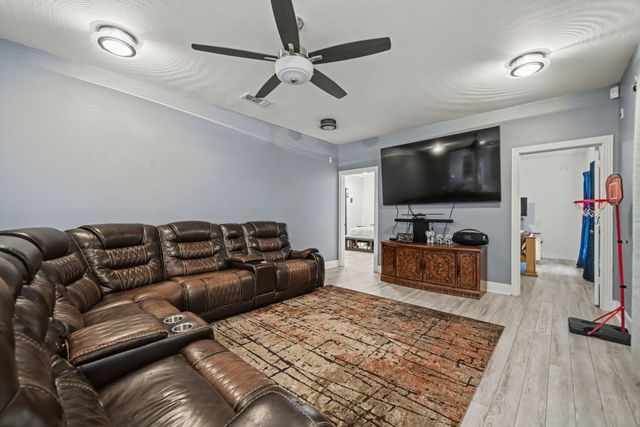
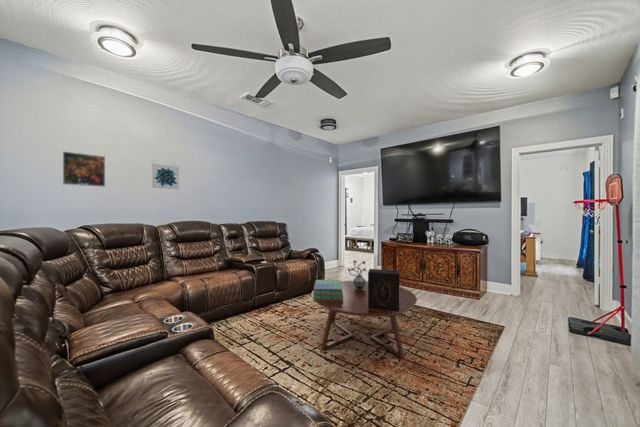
+ coffee table (362, 315)
+ wall art (166, 176)
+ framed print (84, 169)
+ stack of books (328, 288)
+ decorative box (383, 289)
+ potted plant (358, 273)
